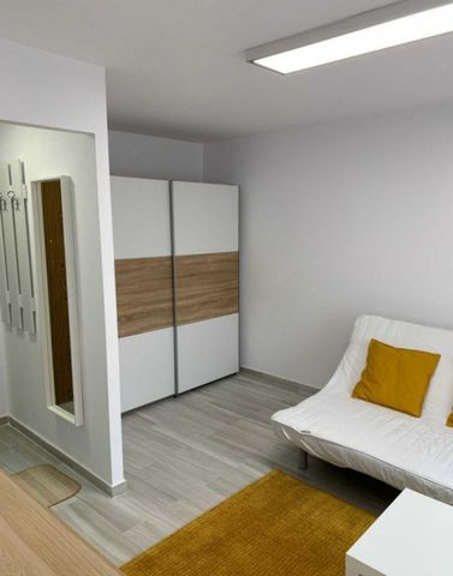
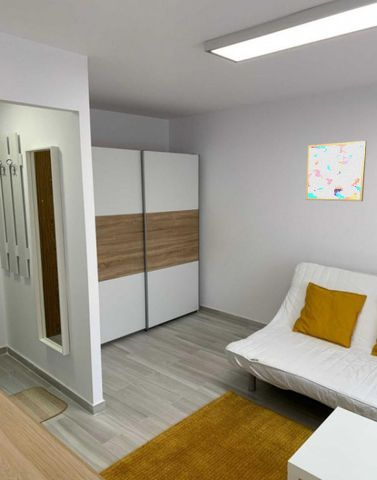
+ wall art (334, 172)
